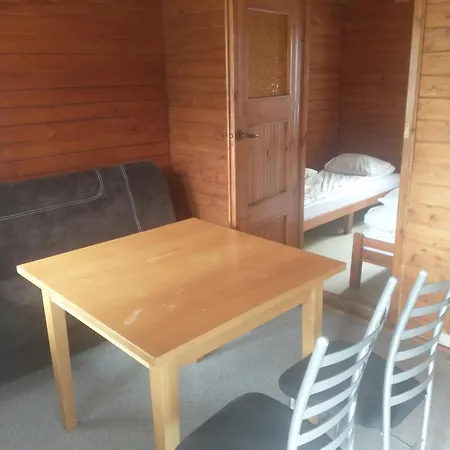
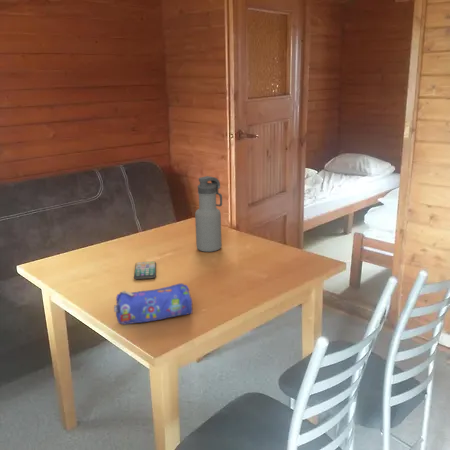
+ pencil case (153, 302)
+ smartphone (145, 269)
+ water bottle (208, 213)
